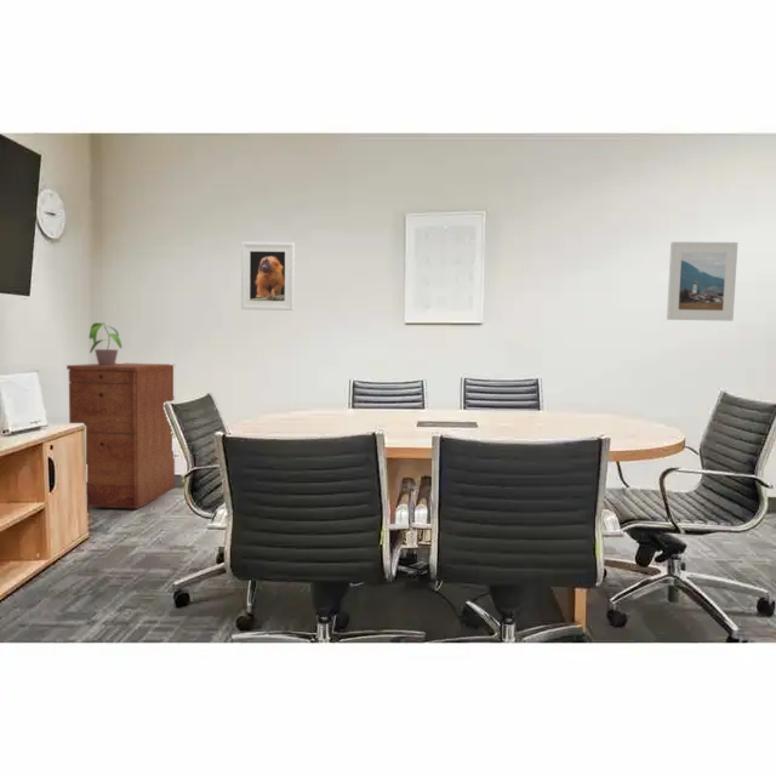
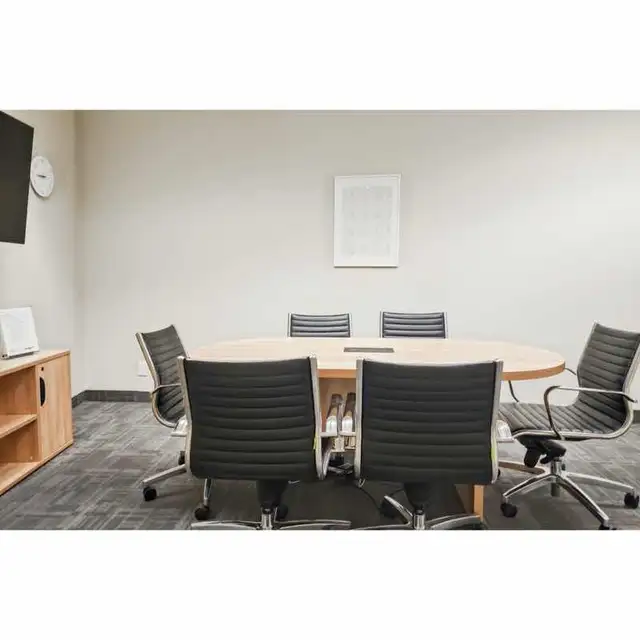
- filing cabinet (125, 430)
- potted plant (108, 343)
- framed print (267, 275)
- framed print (701, 281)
